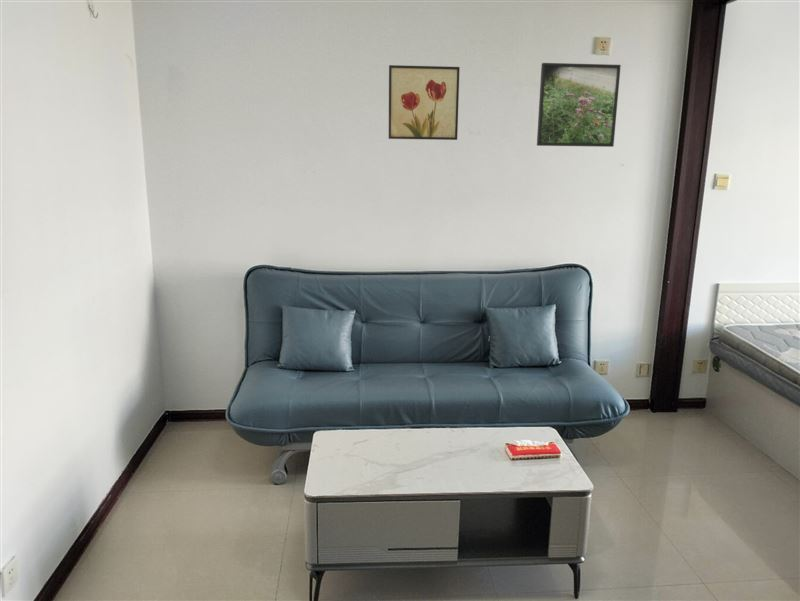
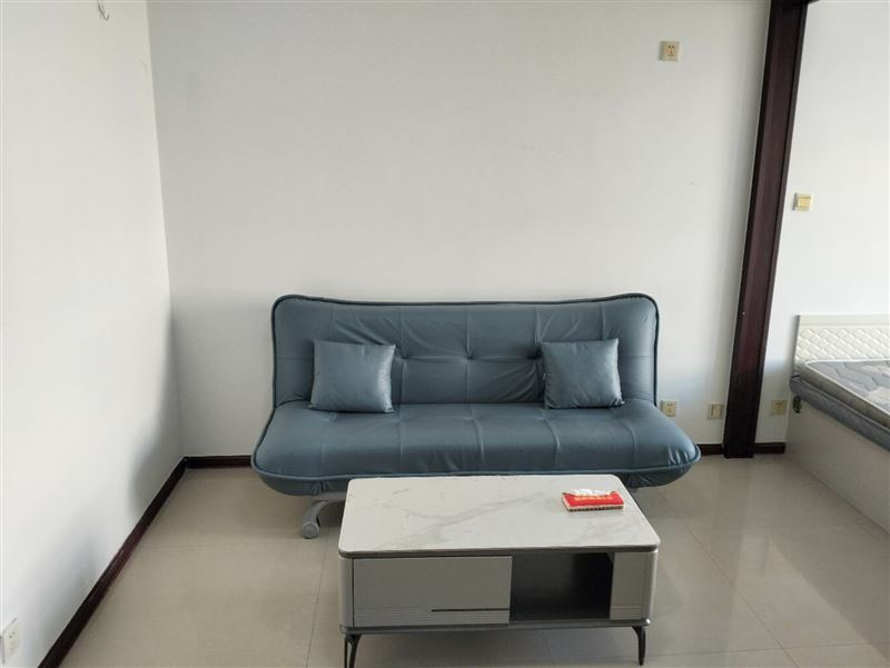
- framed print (578, 105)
- wall art (423, 103)
